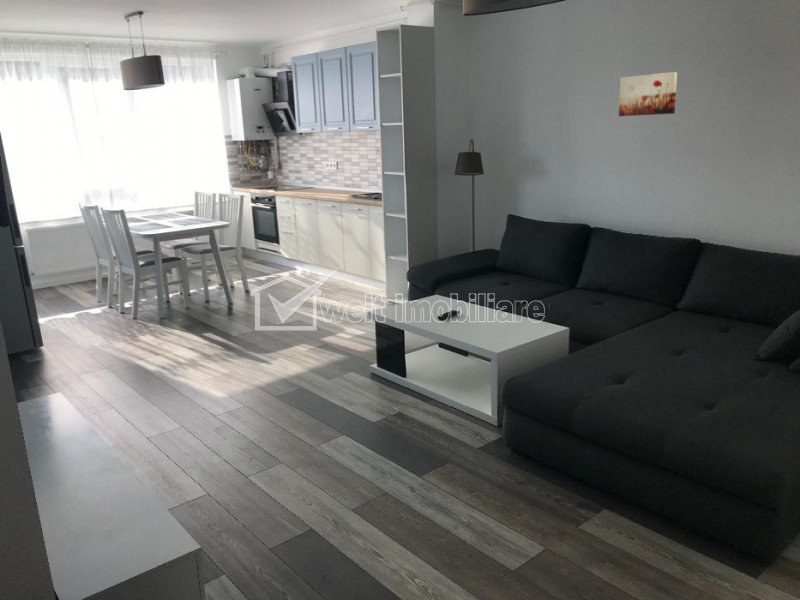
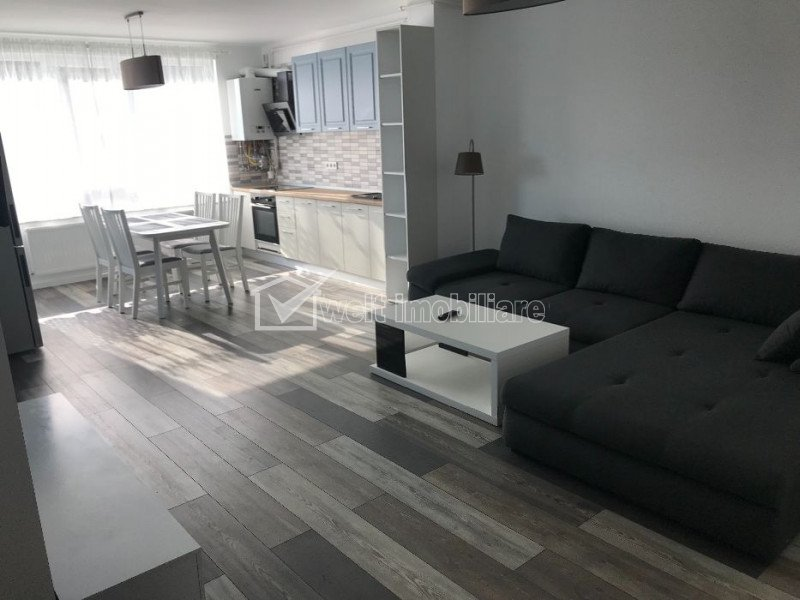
- wall art (646, 95)
